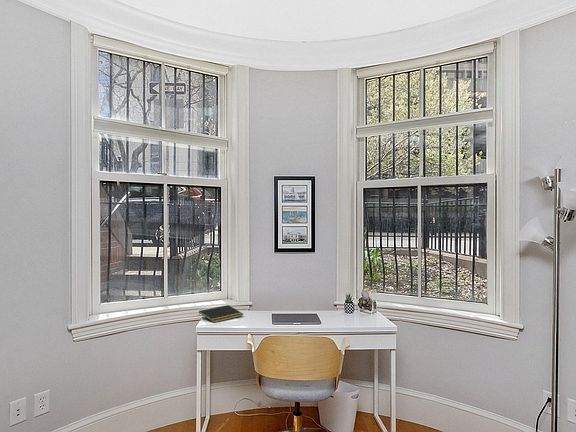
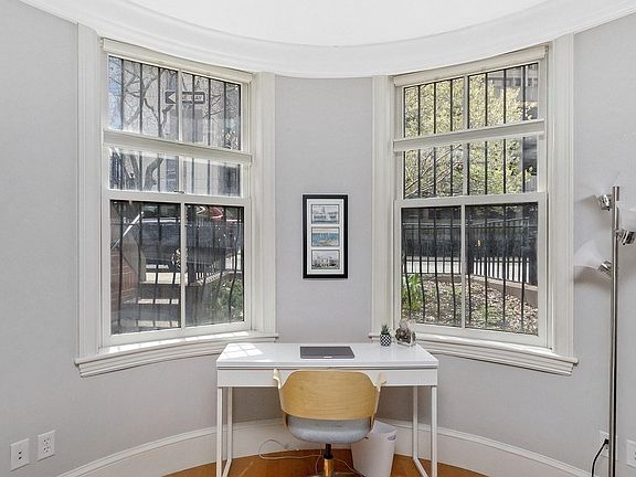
- notepad (221, 313)
